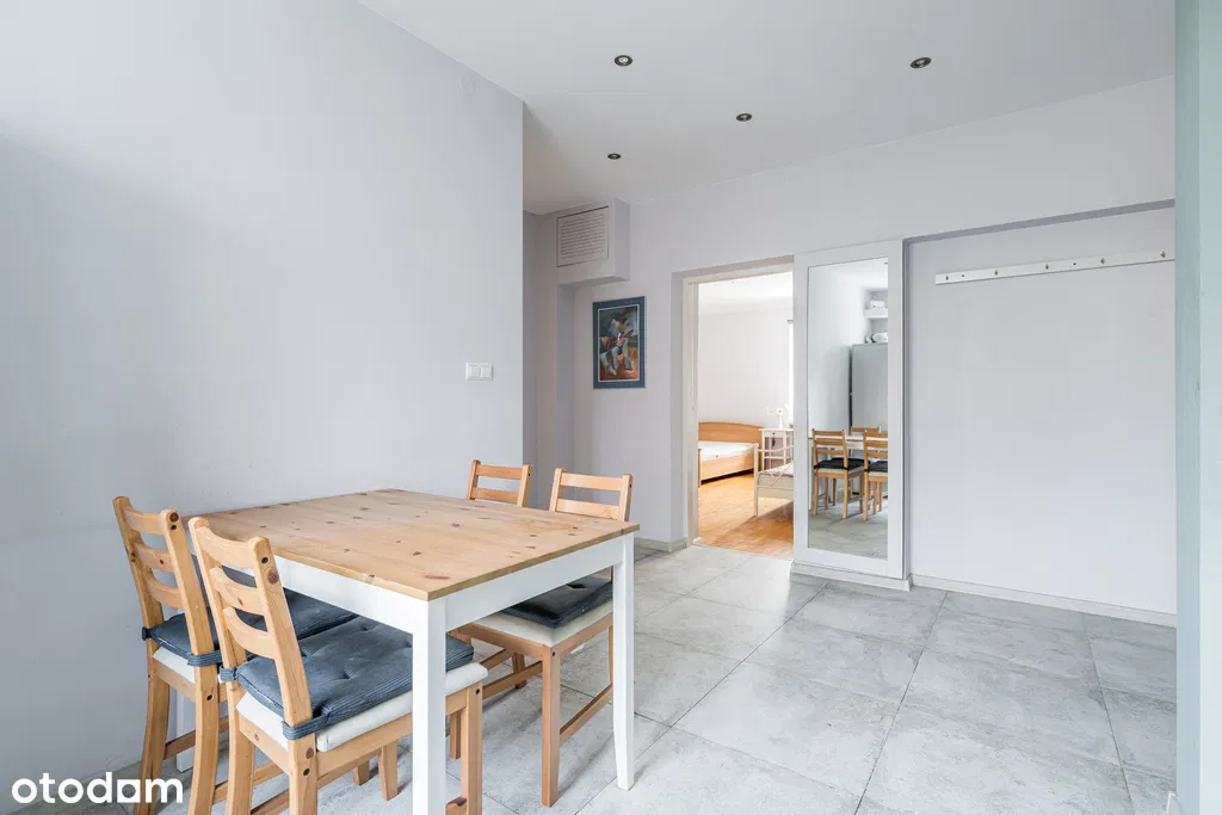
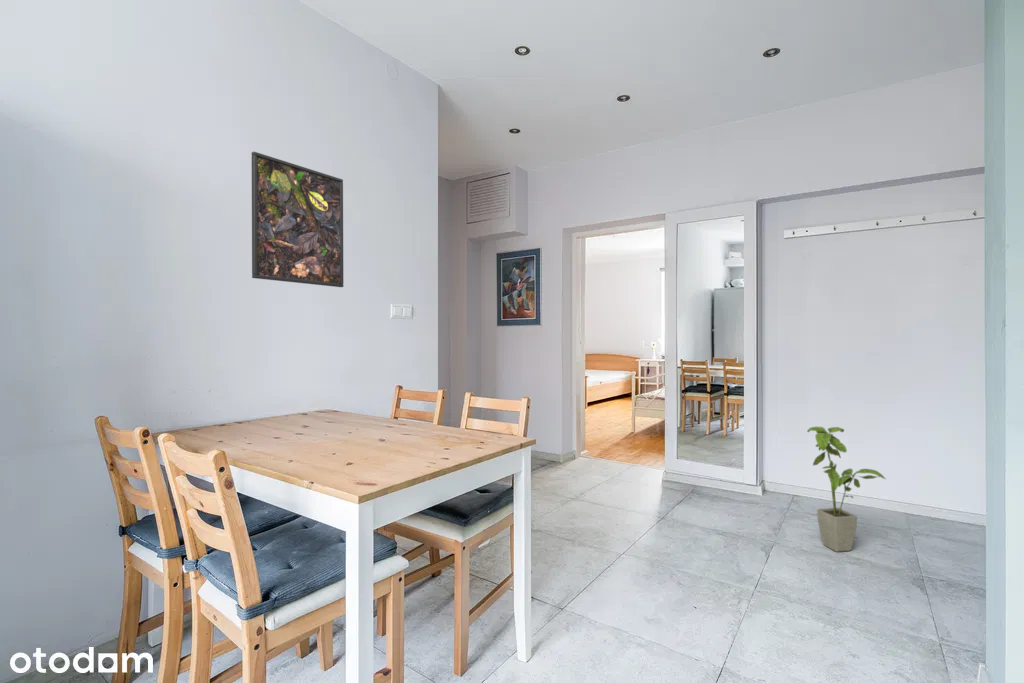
+ house plant (836, 488)
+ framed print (301, 224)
